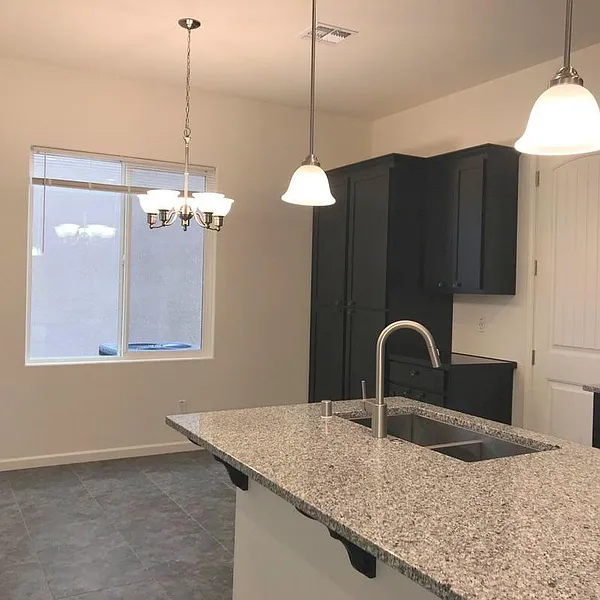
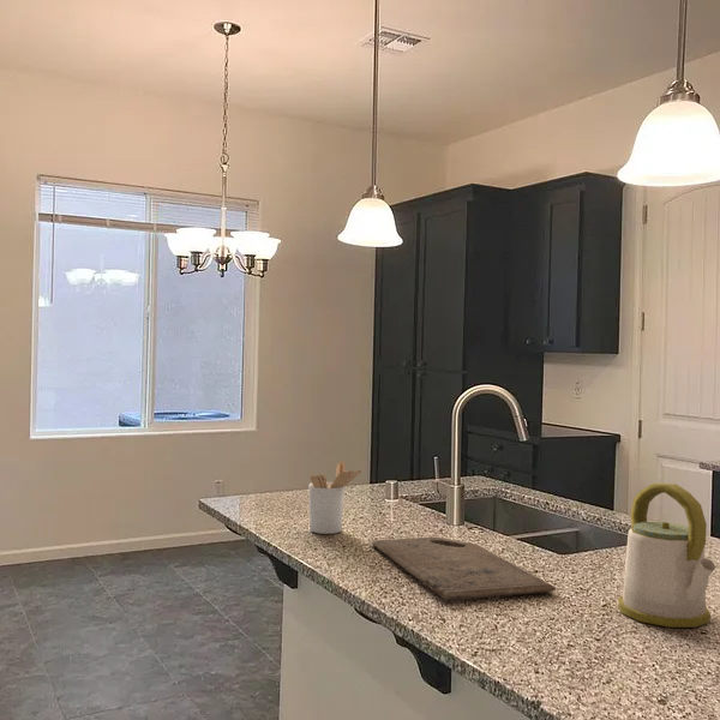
+ cutting board (454, 563)
+ utensil holder (334, 498)
+ kettle (671, 550)
